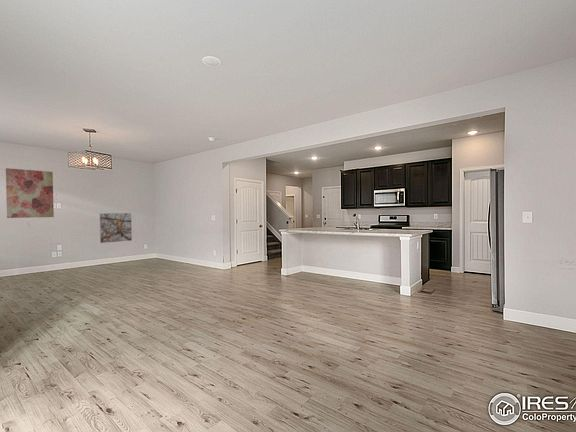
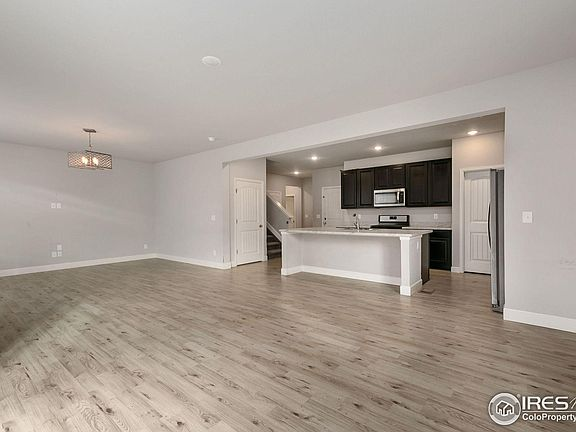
- wall art (30, 193)
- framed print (116, 227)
